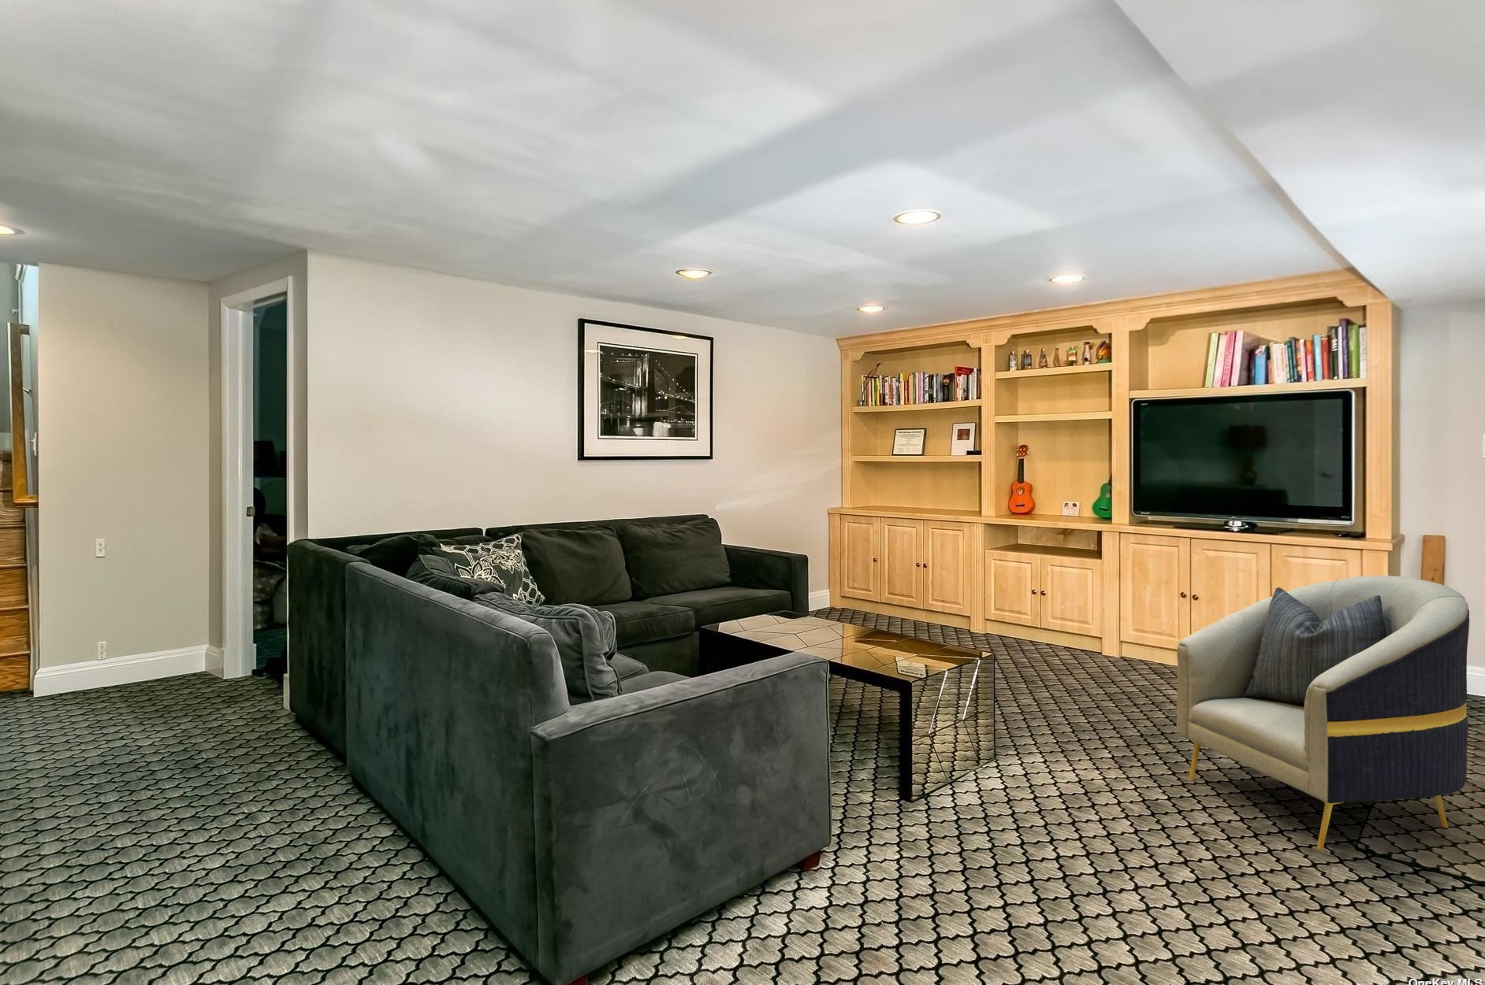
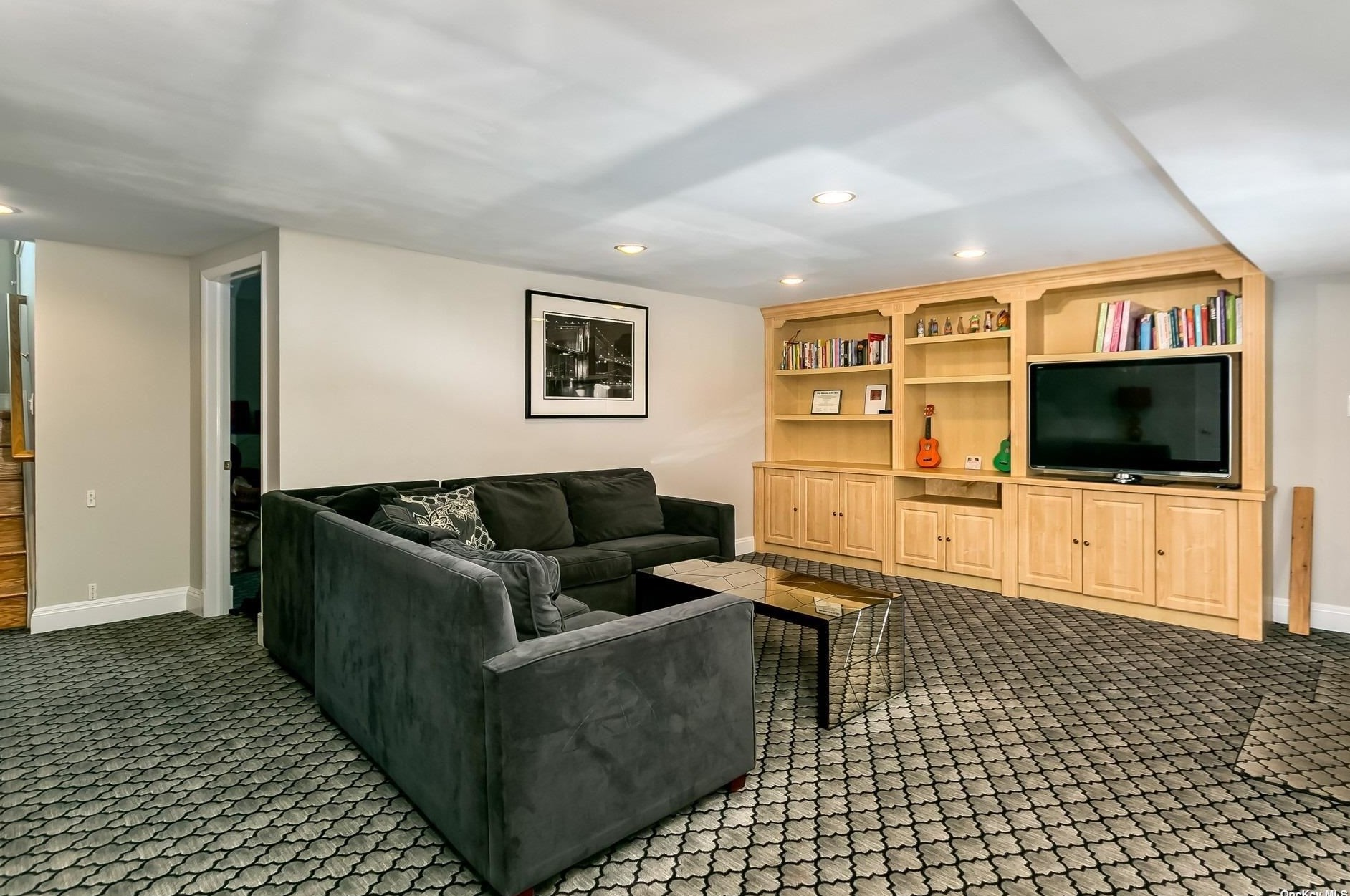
- armchair (1330, 693)
